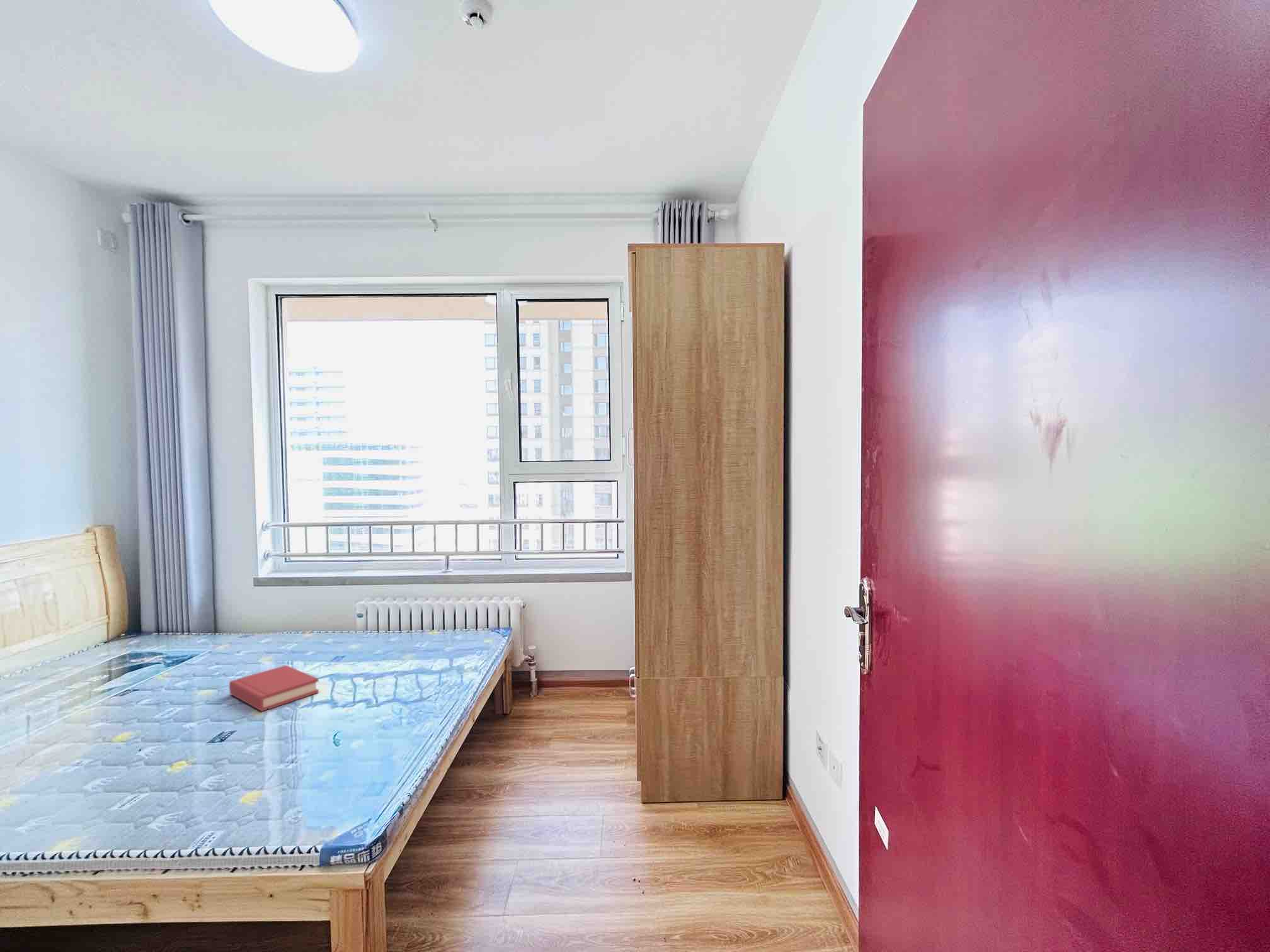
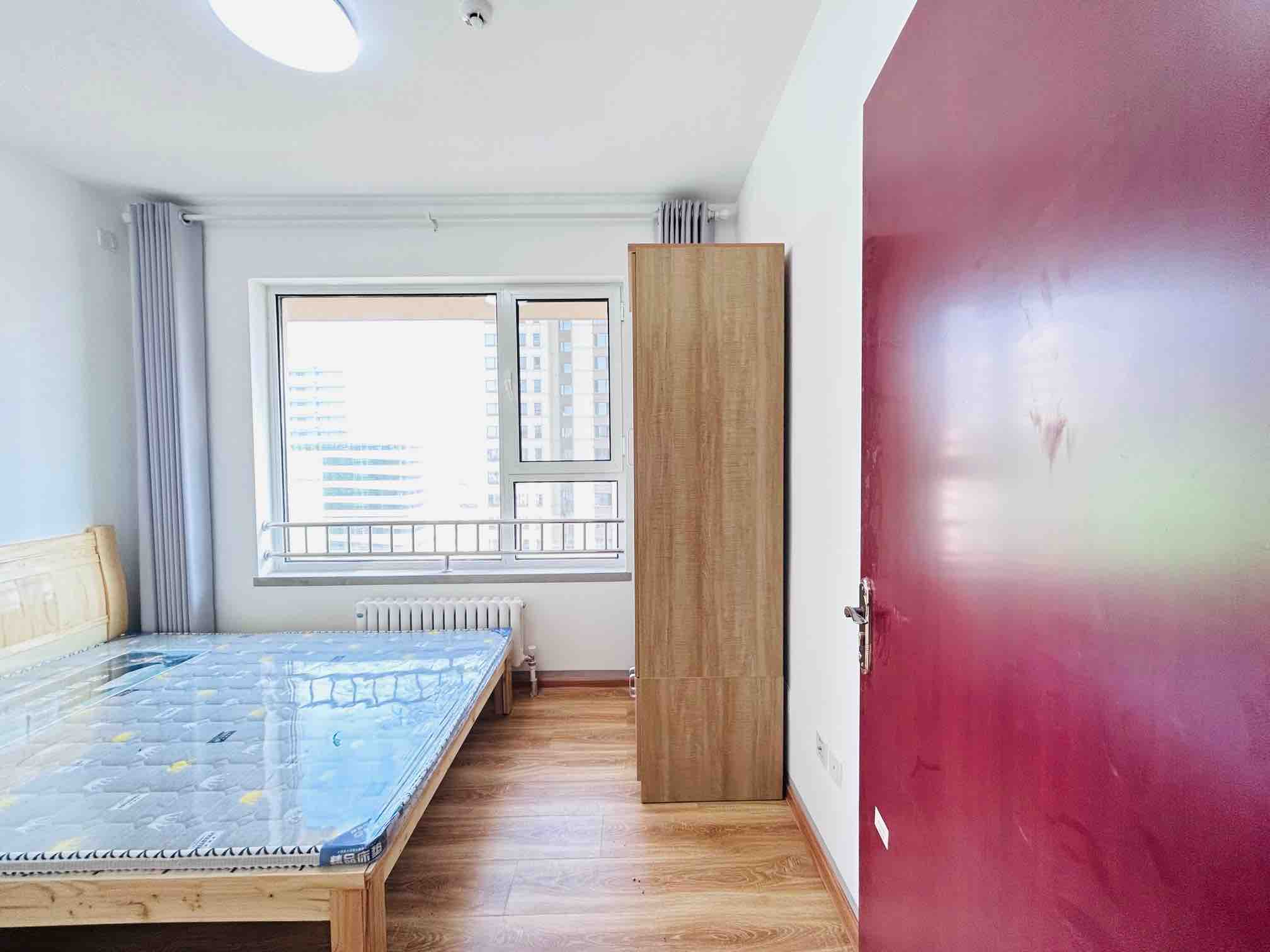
- hardback book (274, 686)
